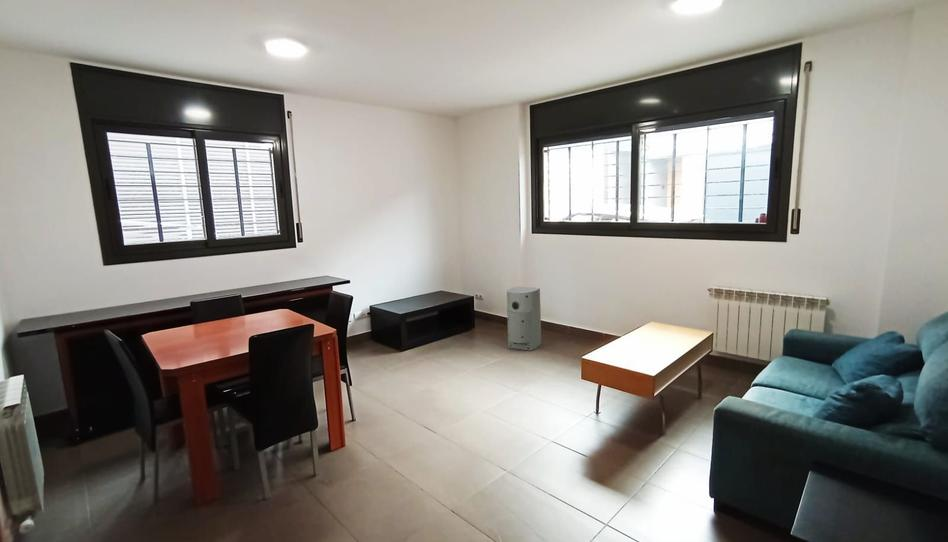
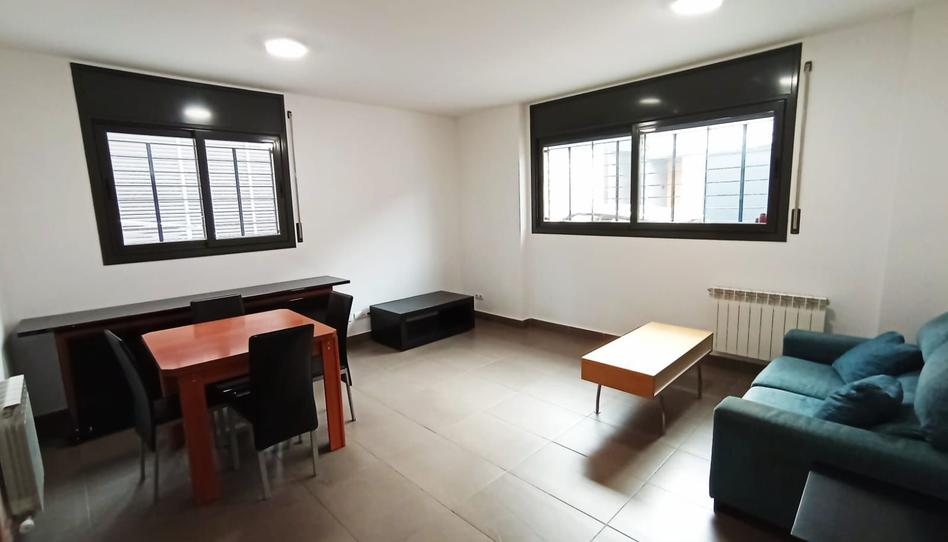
- air purifier (522, 318)
